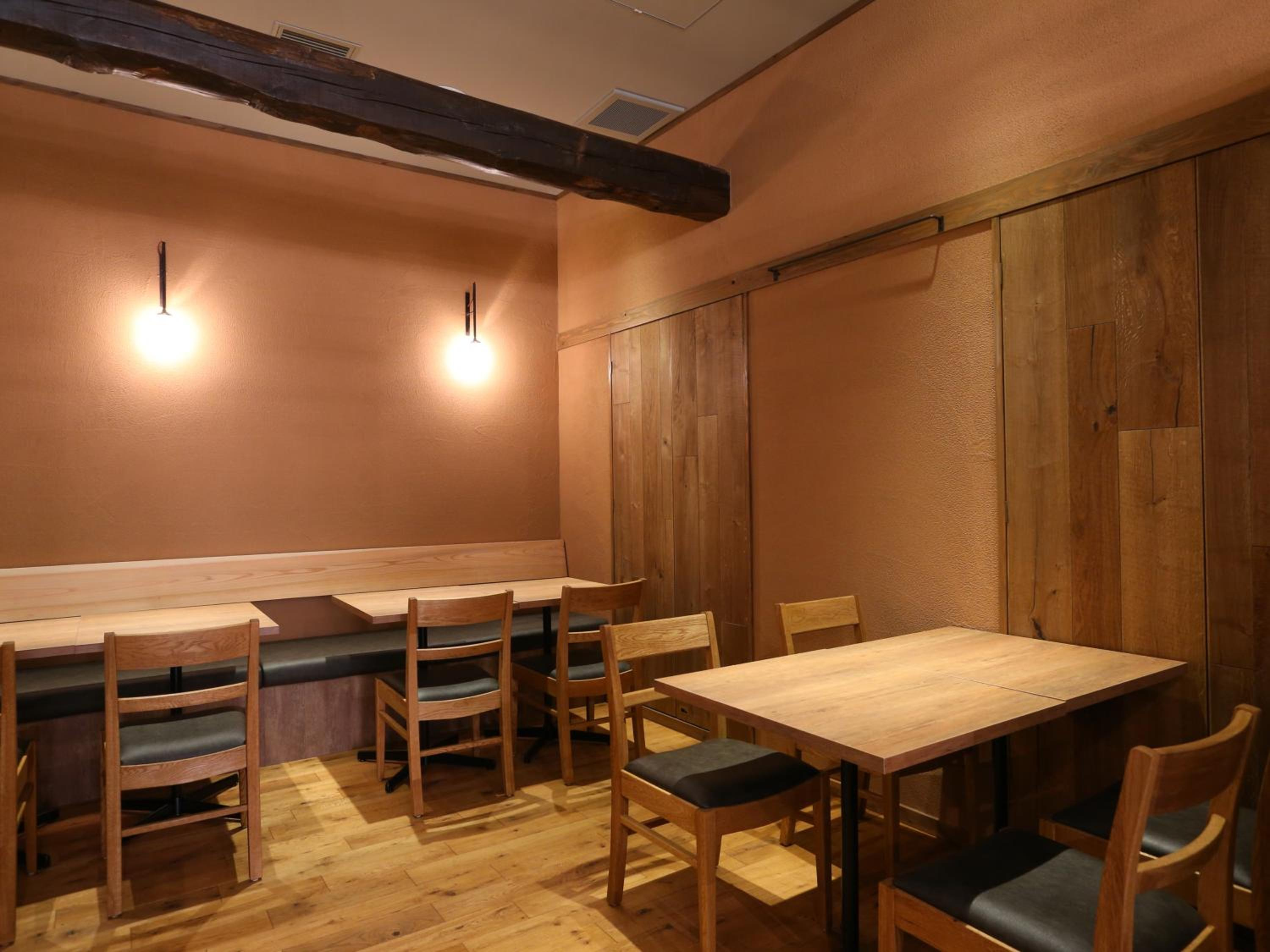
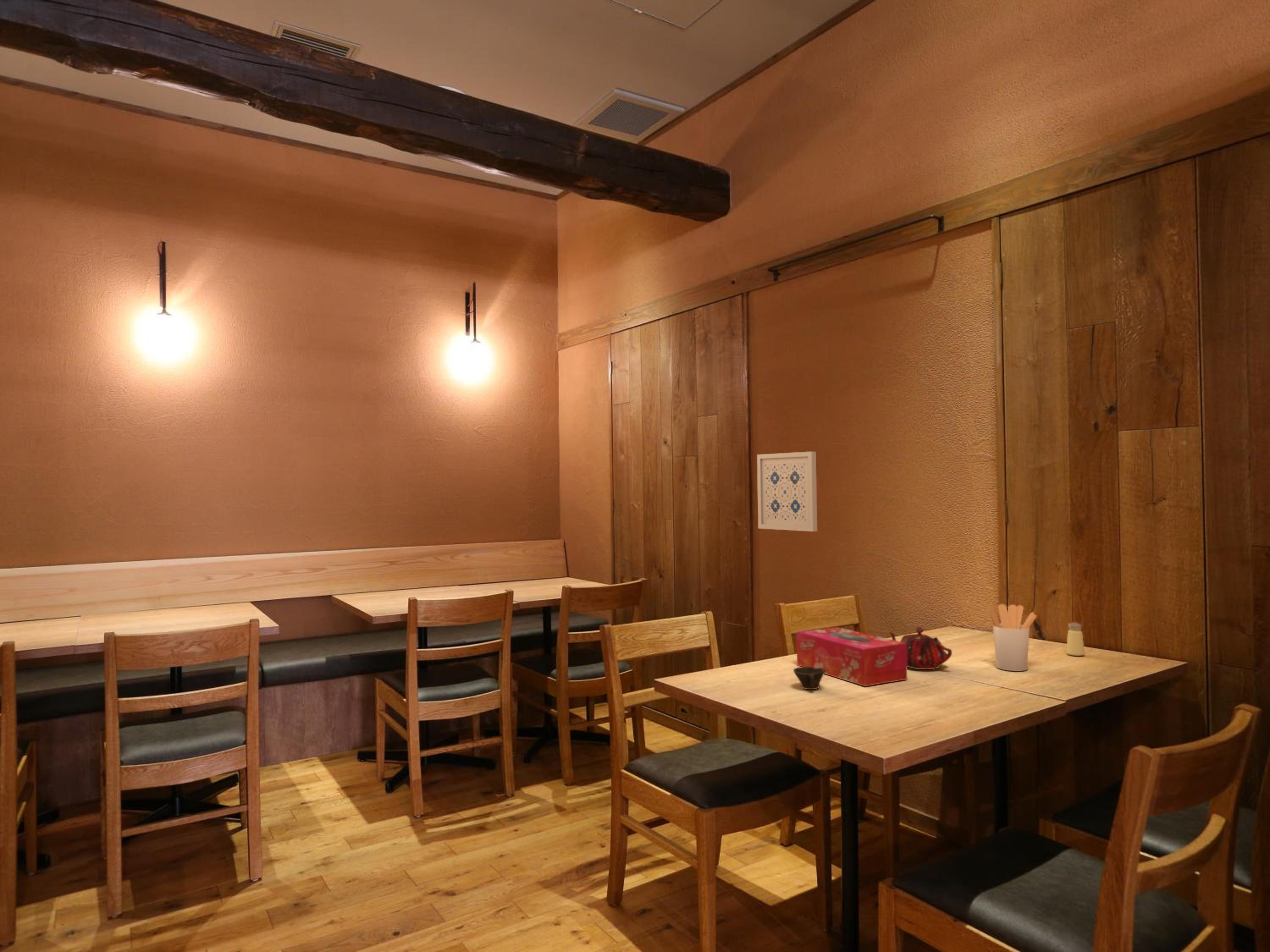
+ tissue box (849, 654)
+ utensil holder (1011, 635)
+ cup (809, 679)
+ teapot (918, 646)
+ saltshaker (1075, 638)
+ wall art (786, 491)
